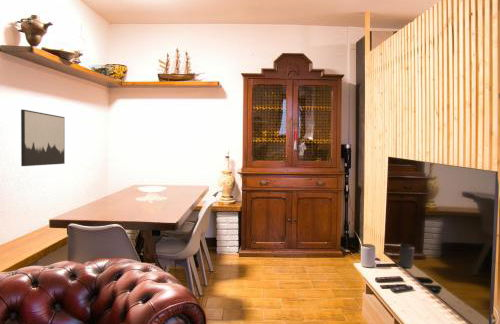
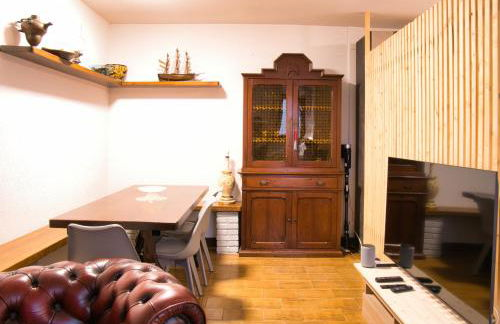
- wall art (45, 139)
